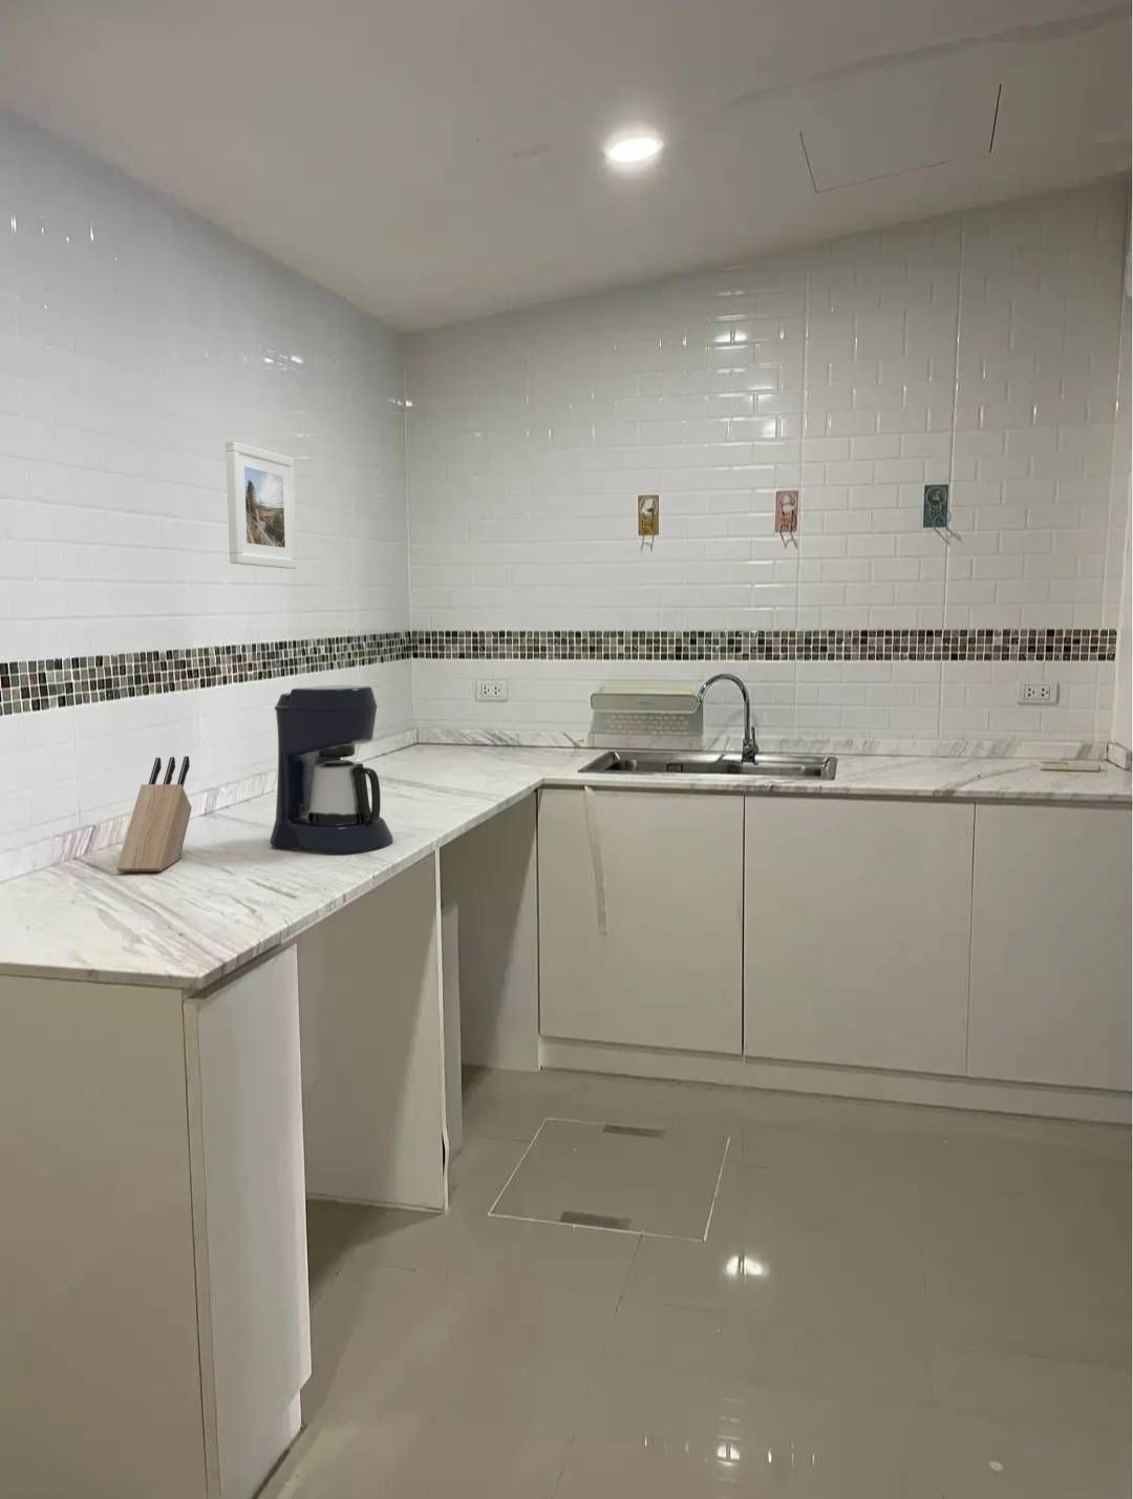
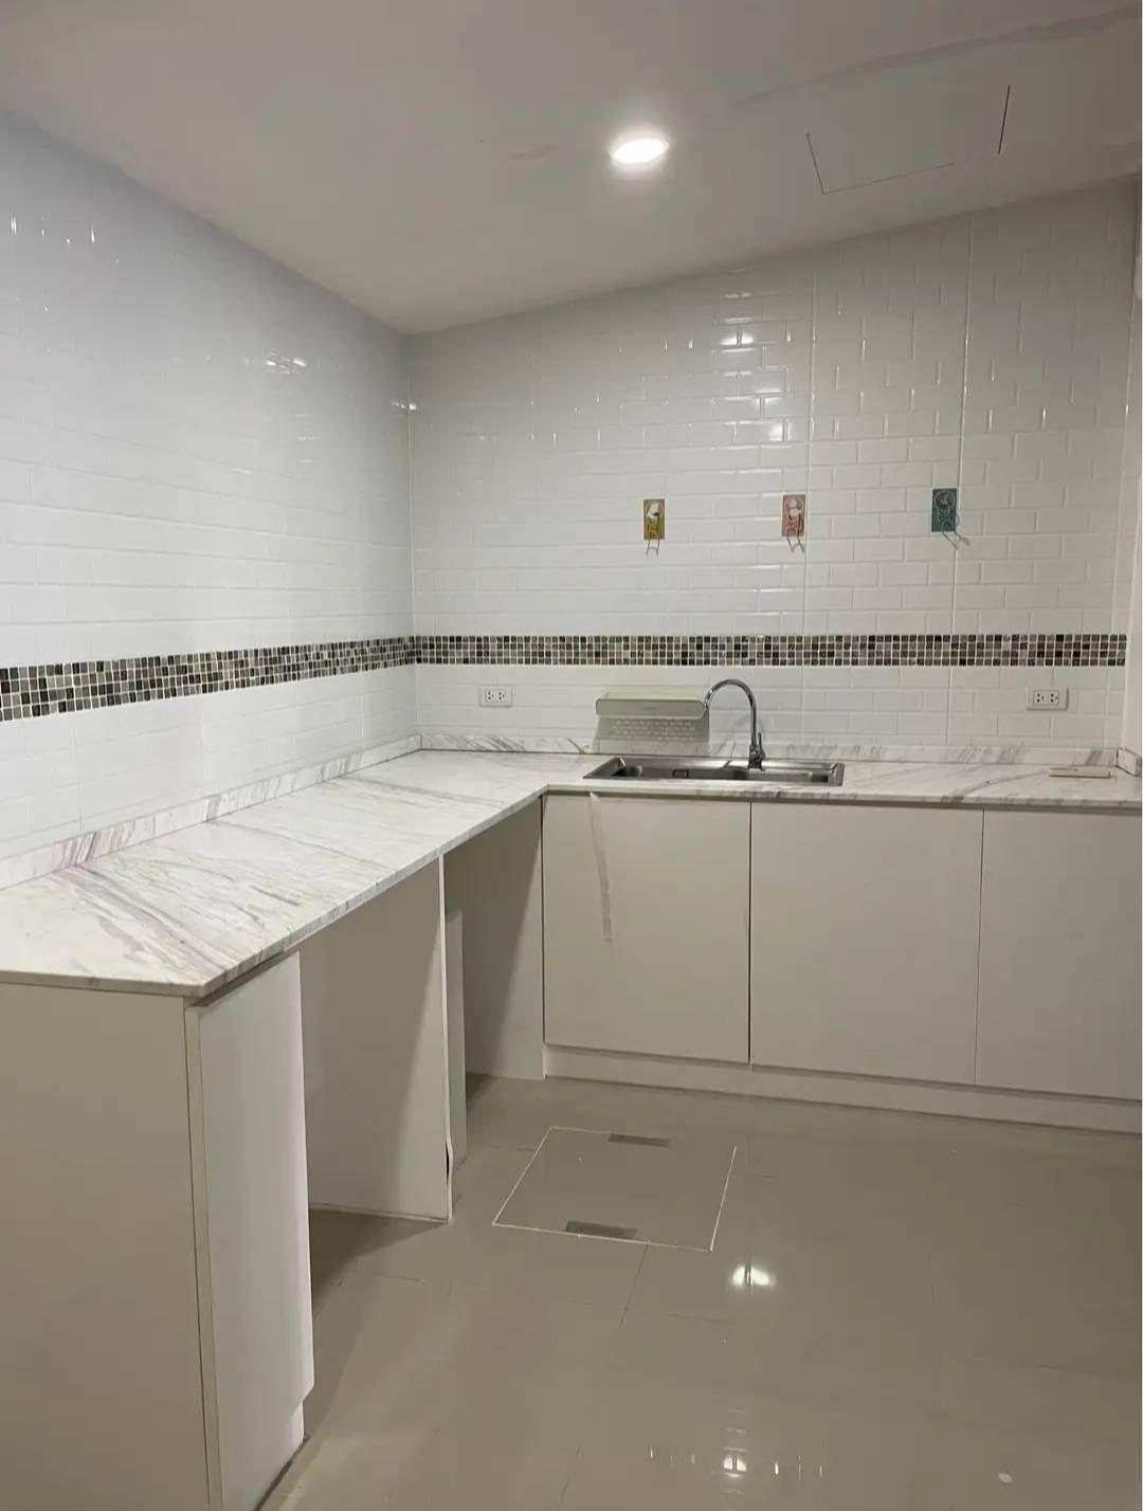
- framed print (263, 508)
- knife block (157, 811)
- coffee maker (332, 764)
